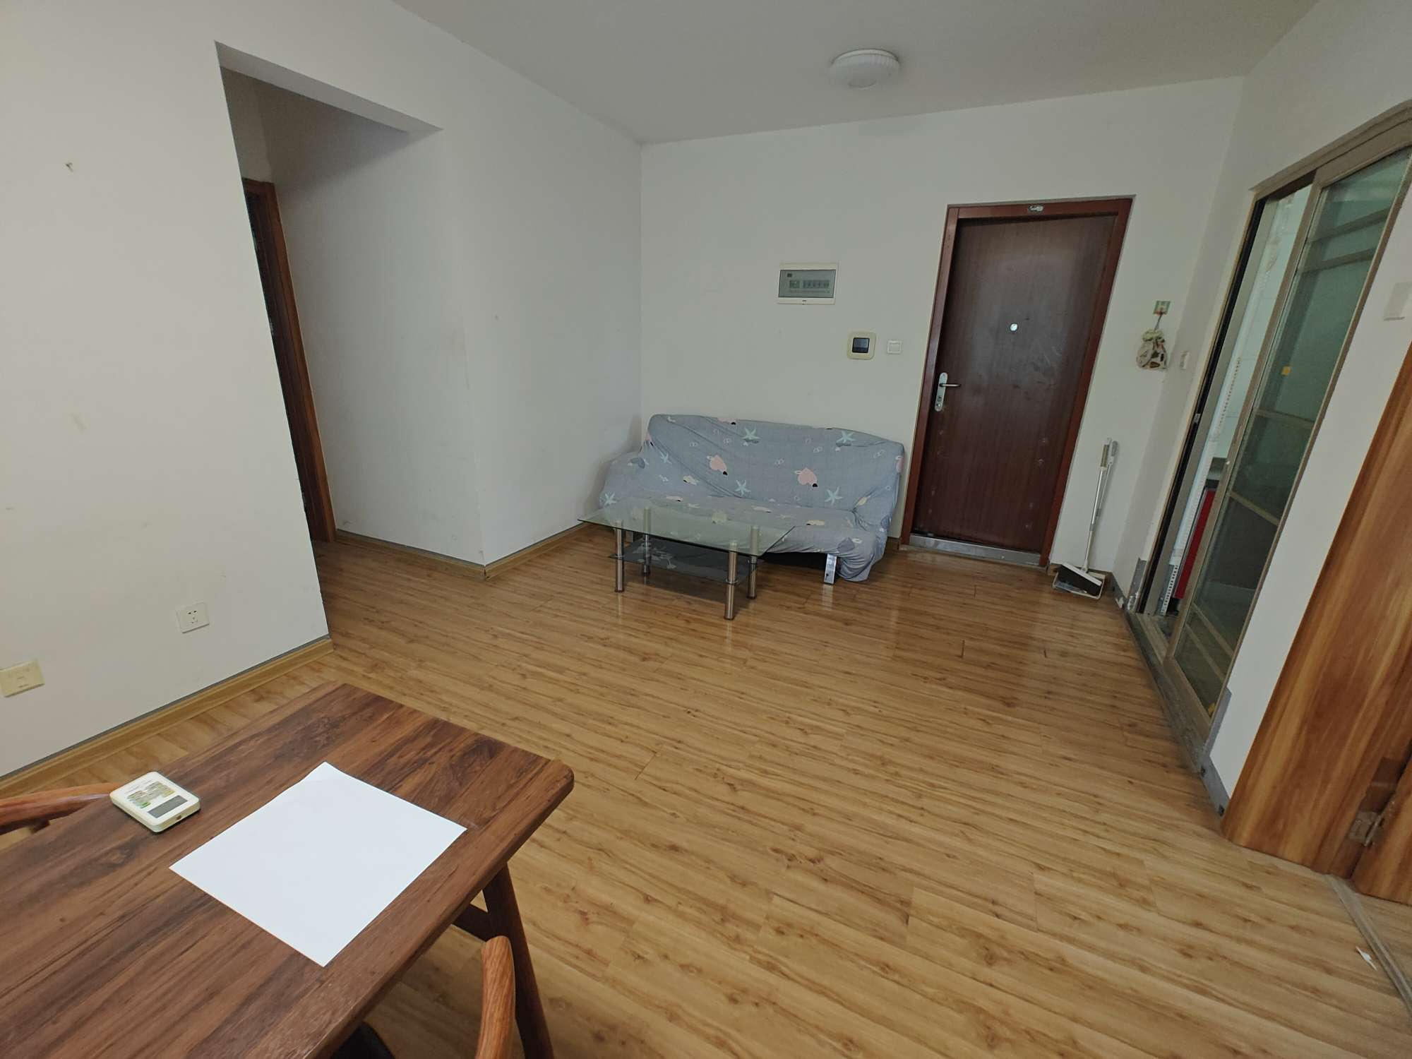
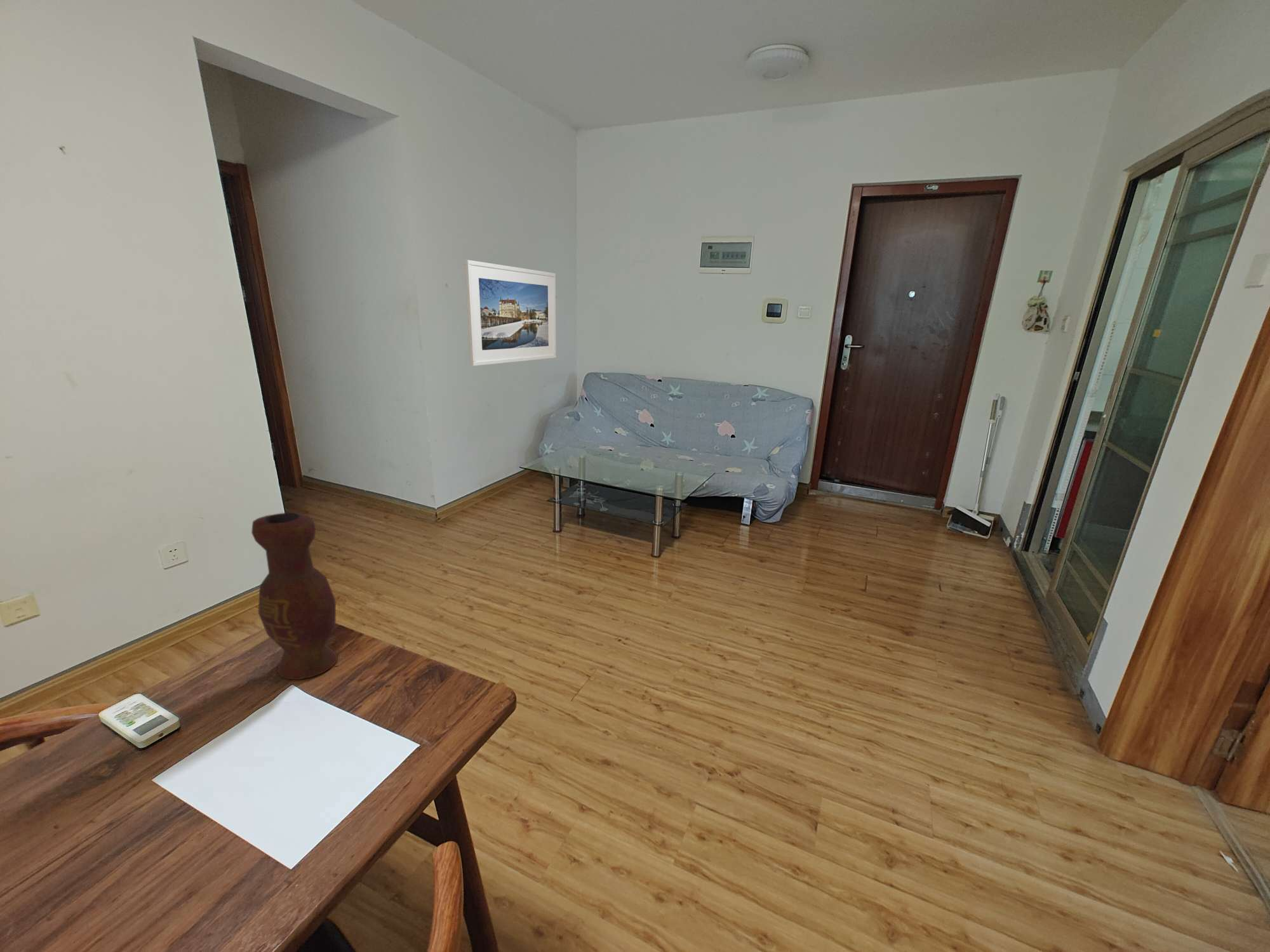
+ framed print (516, 315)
+ vase (295, 593)
